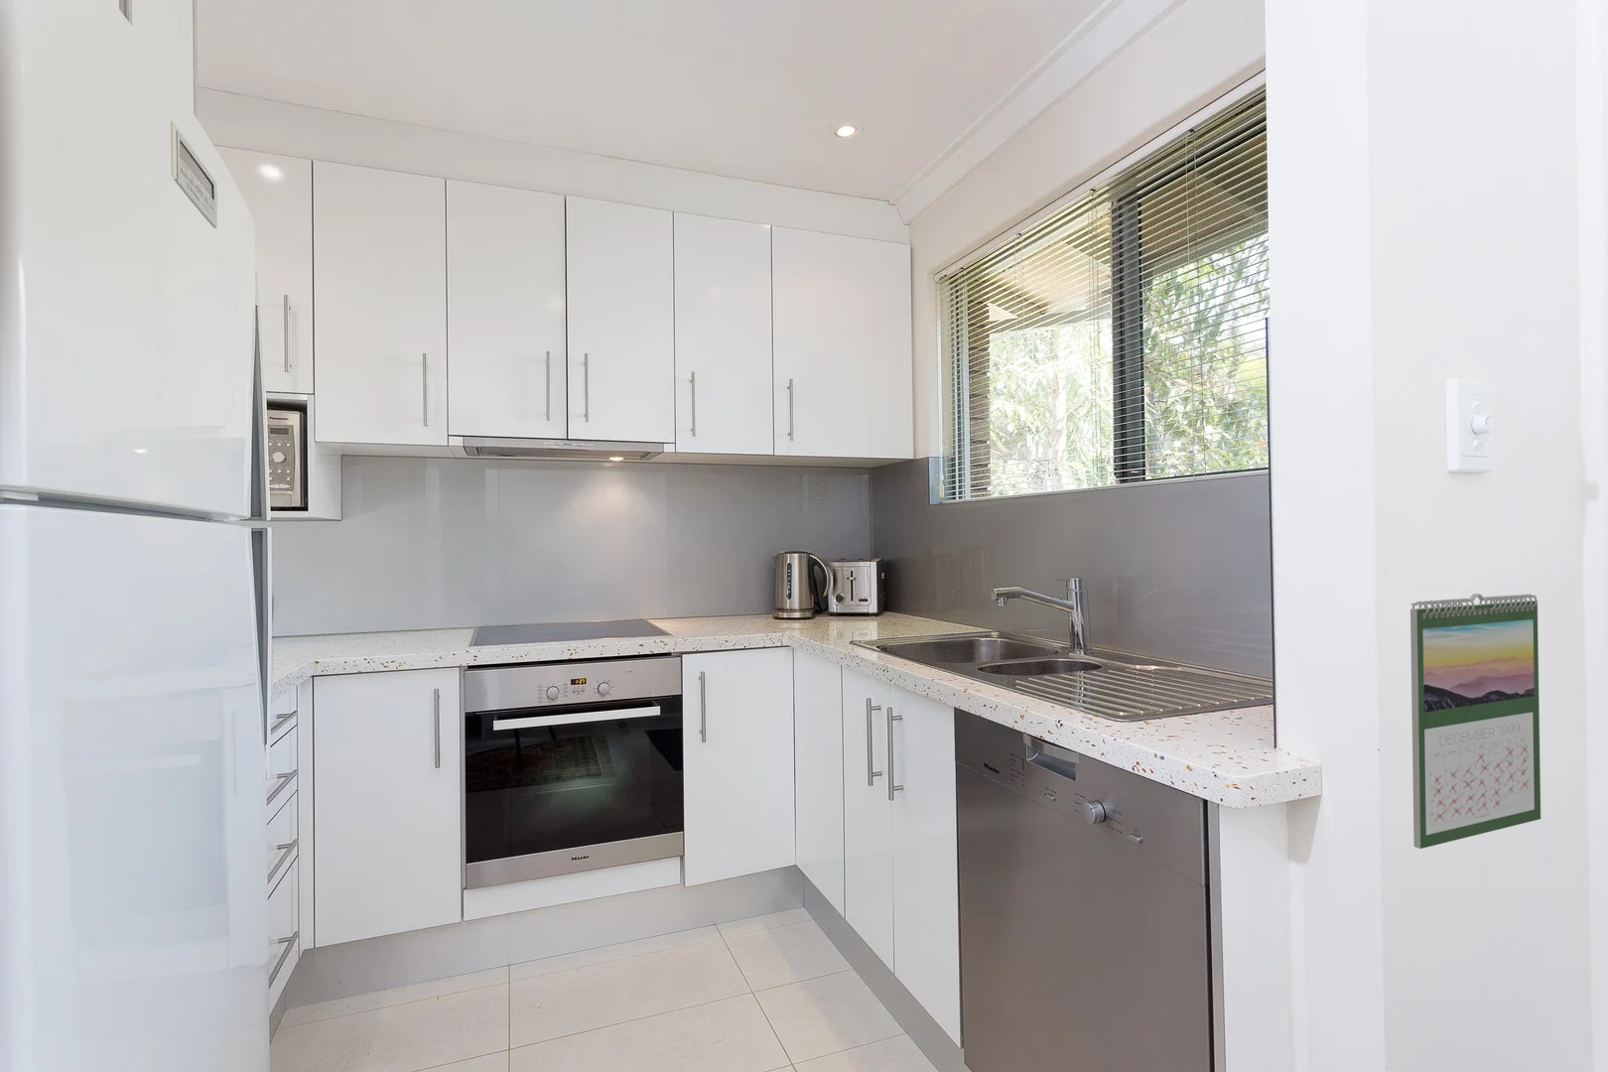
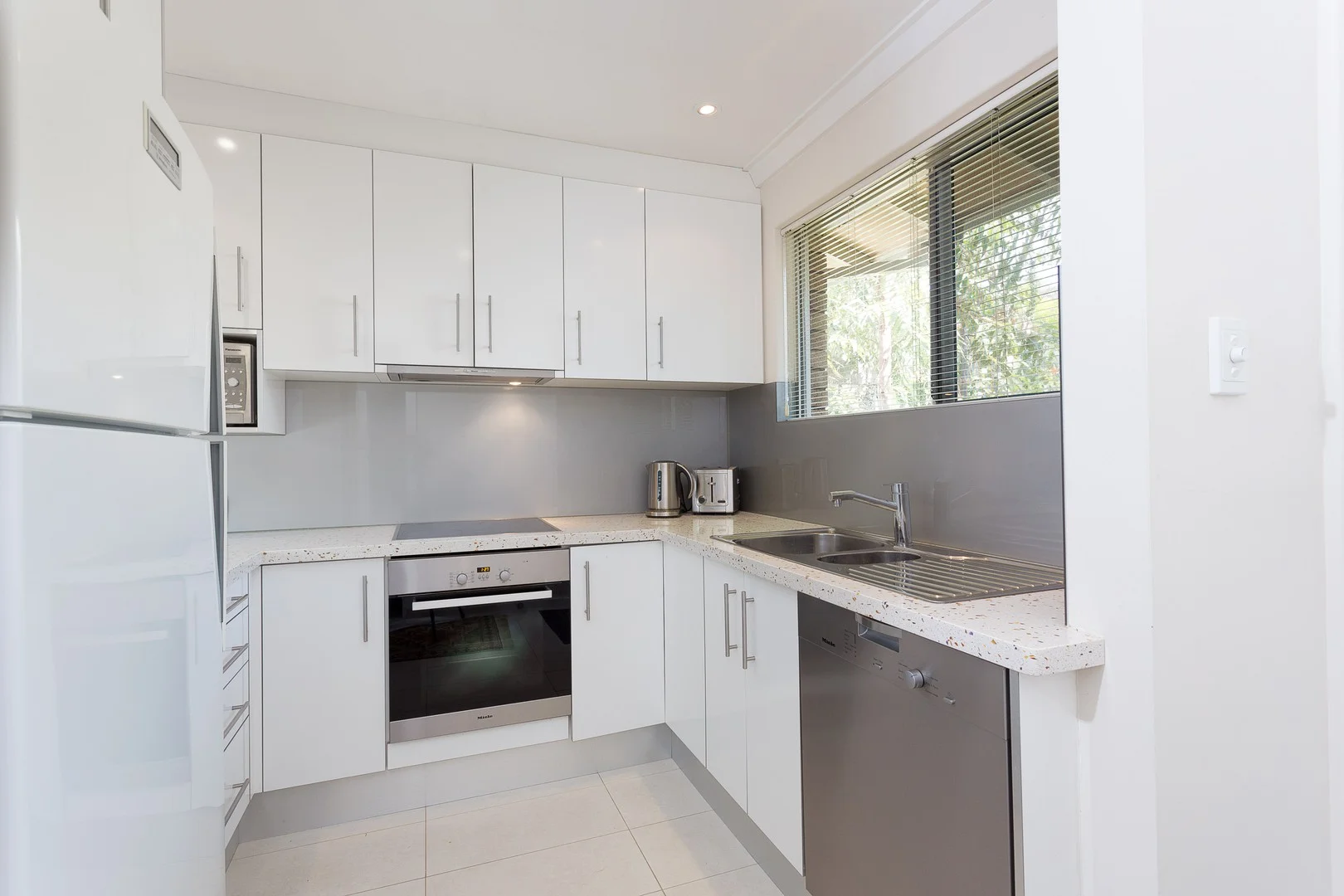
- calendar (1478, 713)
